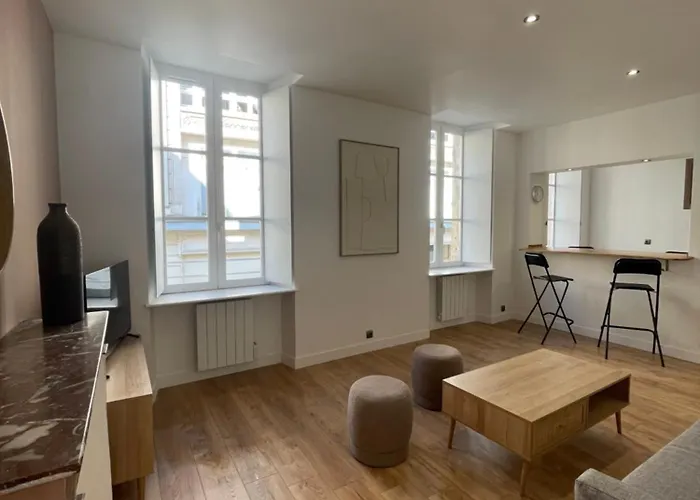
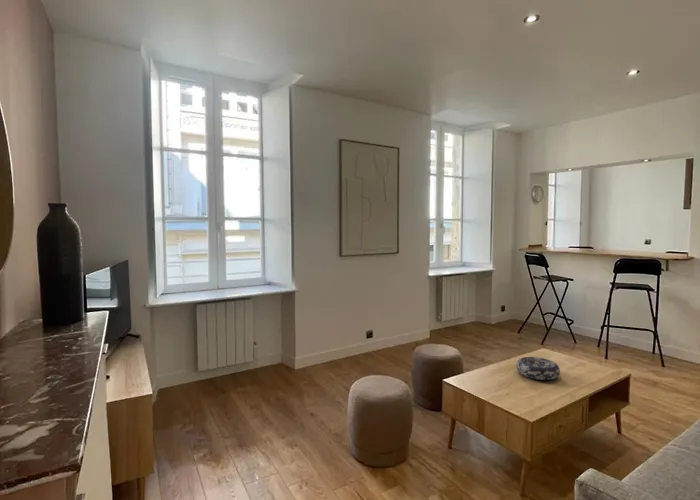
+ decorative bowl (537, 368)
